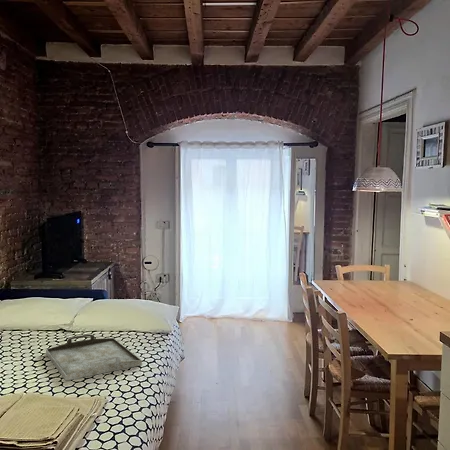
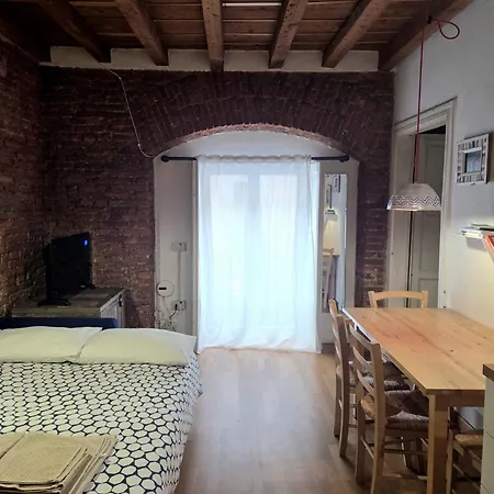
- serving tray (92, 352)
